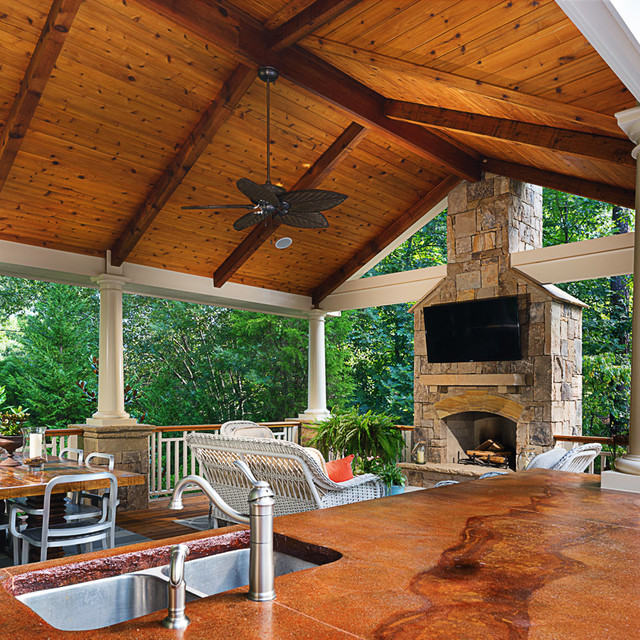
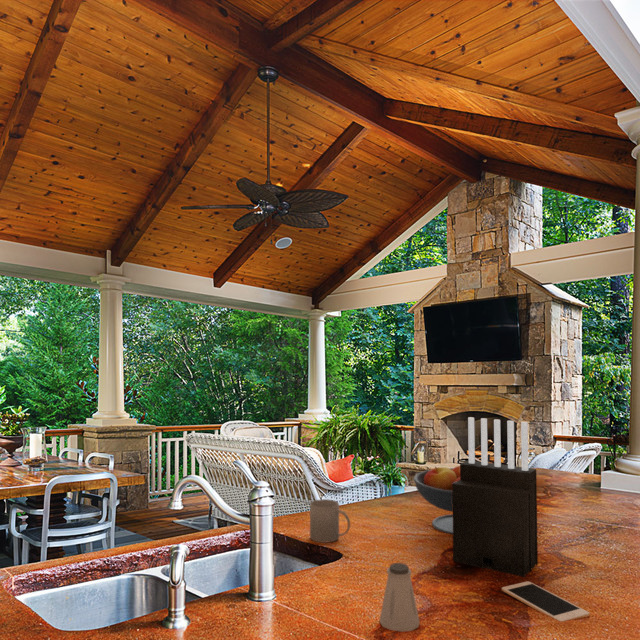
+ knife block (492, 492)
+ cell phone (543, 601)
+ saltshaker (399, 594)
+ fruit bowl (451, 494)
+ mug (330, 521)
